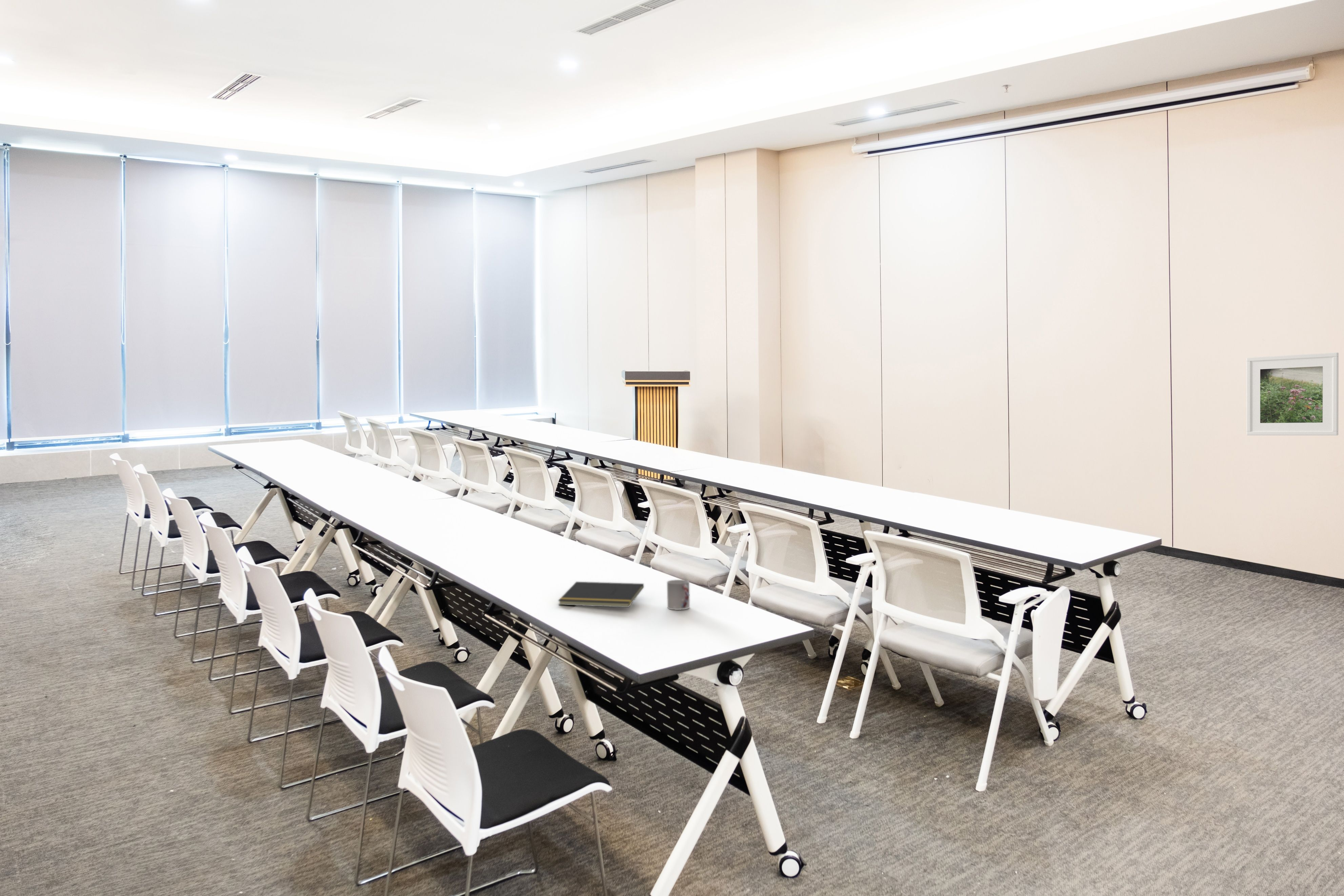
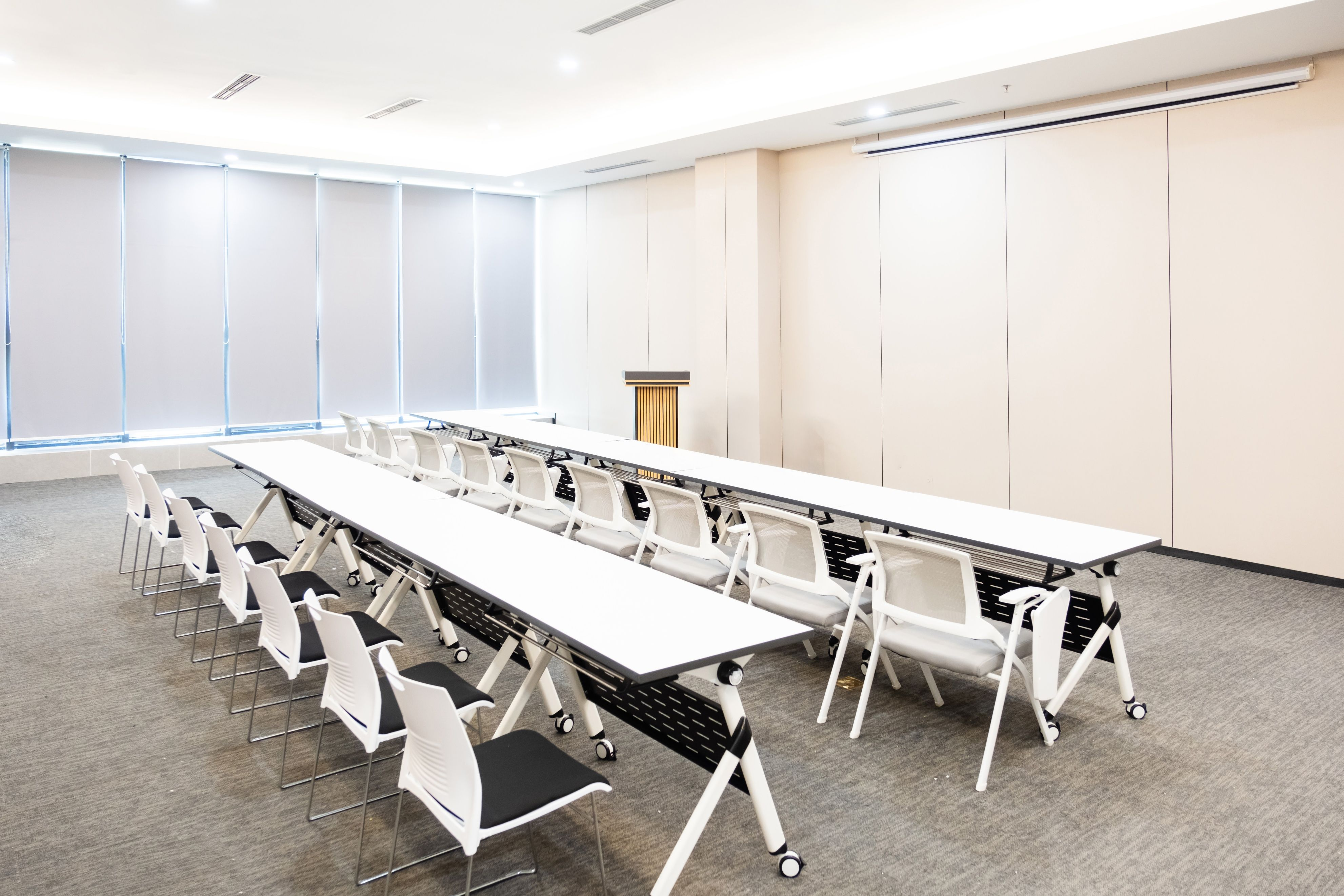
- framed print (1291, 395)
- notepad (602, 594)
- cup (680, 595)
